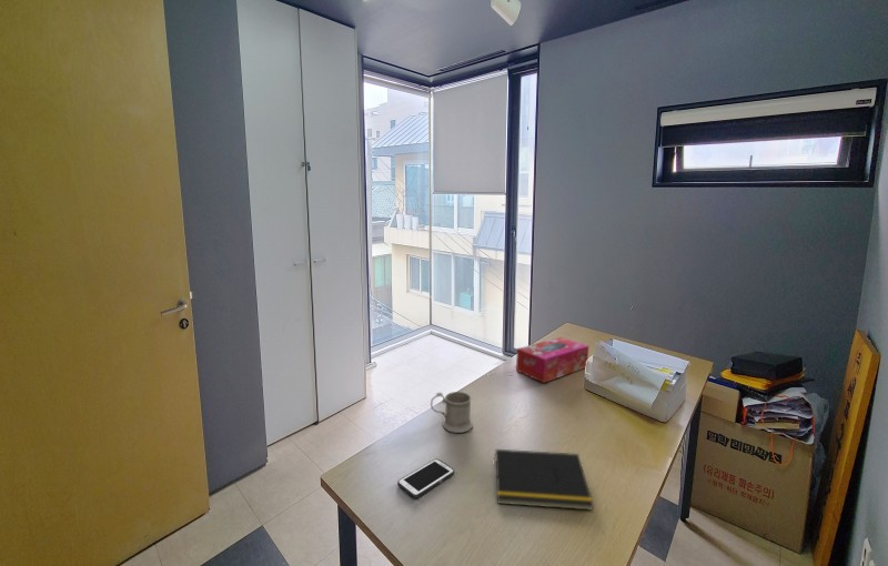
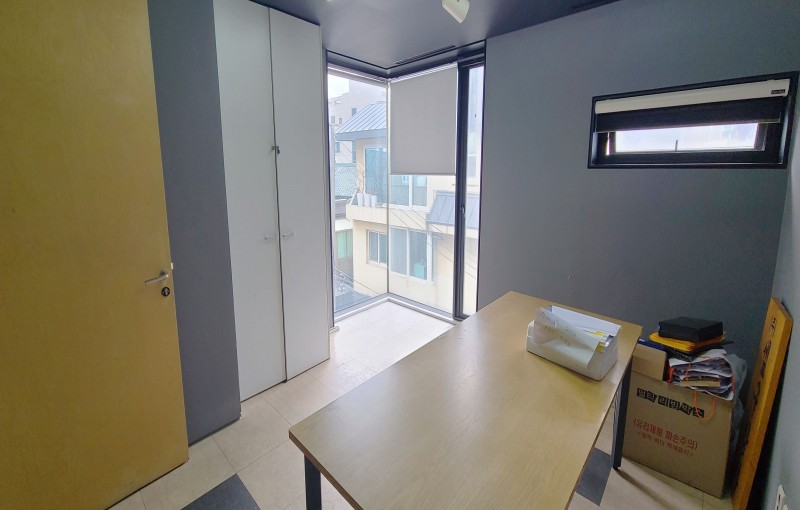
- mug (451, 408)
- tissue box (552, 357)
- cell phone (426, 476)
- notepad (539, 476)
